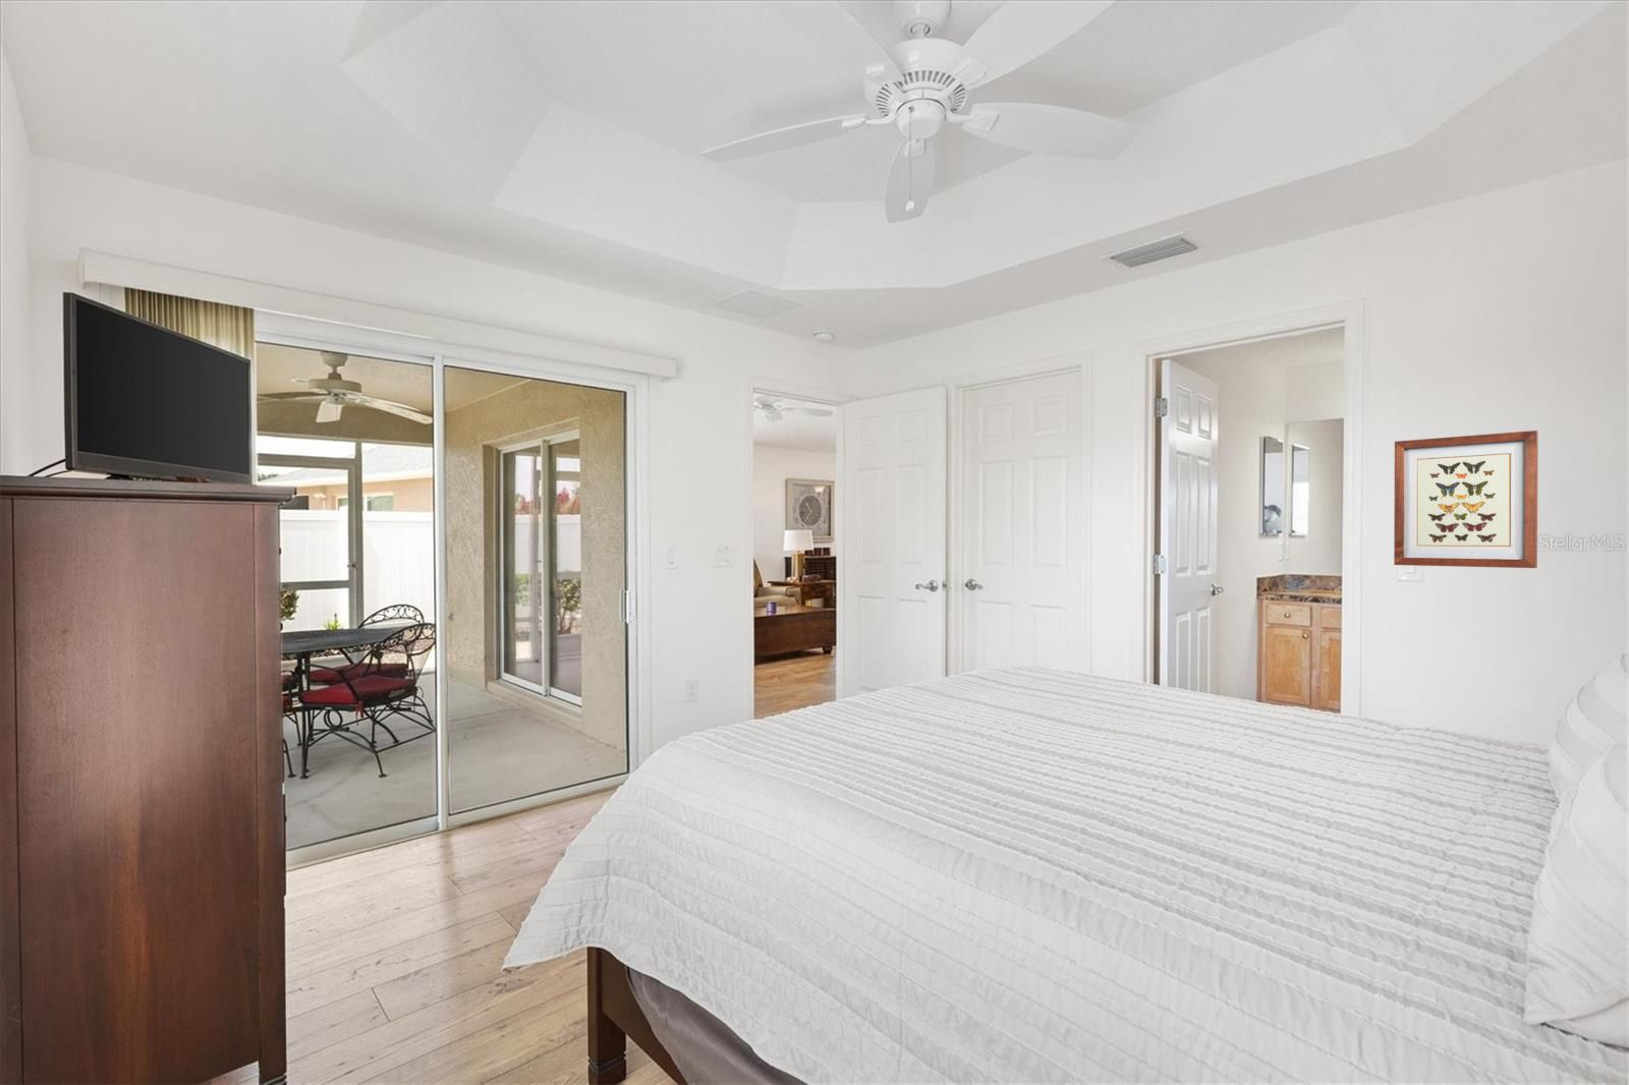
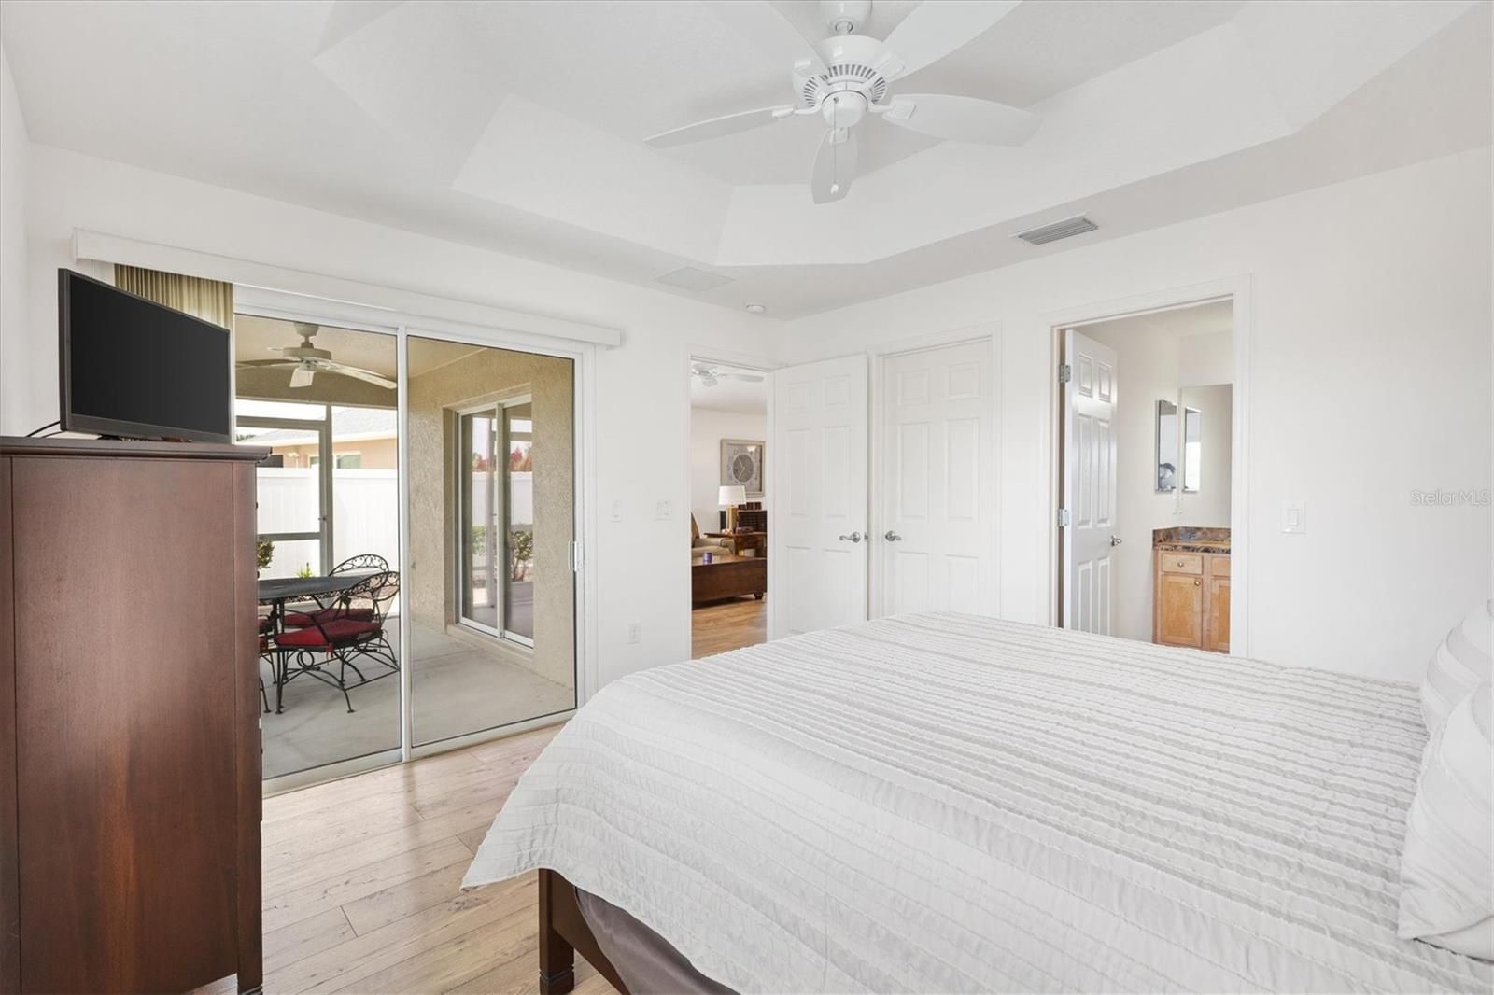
- wall art (1462, 501)
